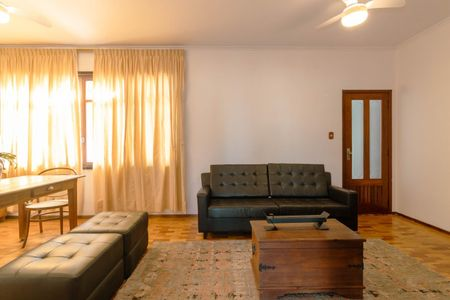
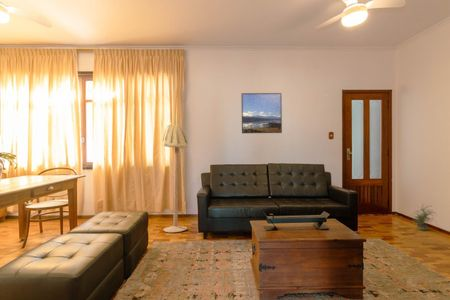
+ potted plant (424, 217)
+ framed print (261, 113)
+ floor lamp (175, 175)
